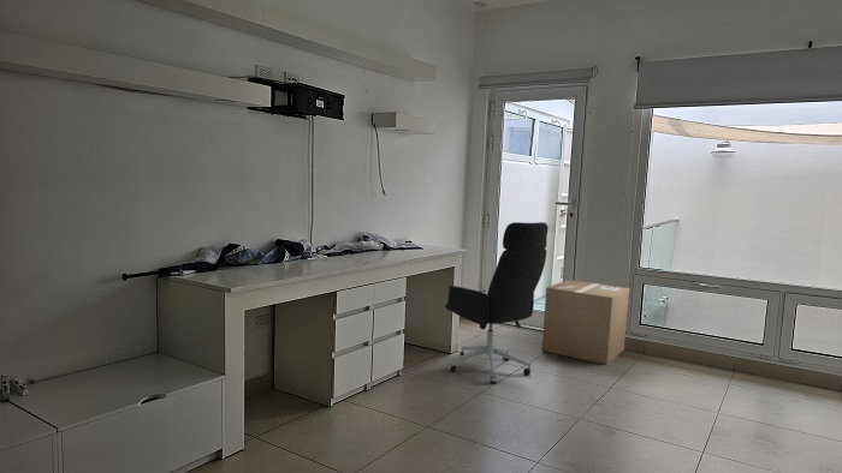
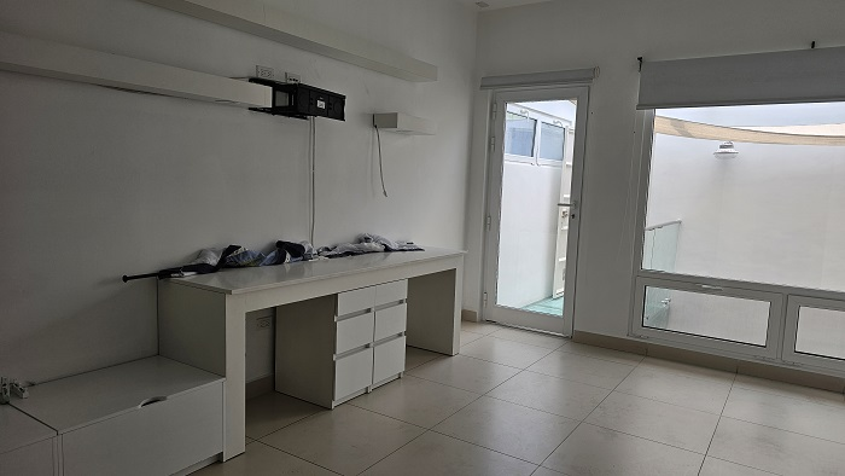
- office chair (496, 295)
- cardboard box (586, 318)
